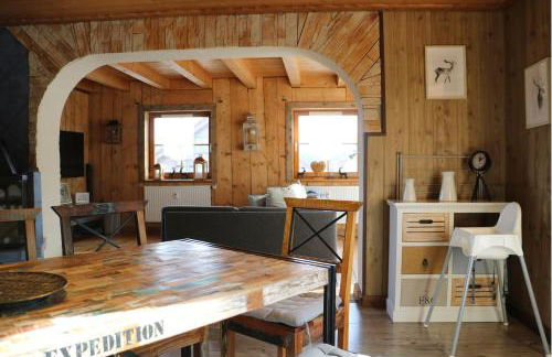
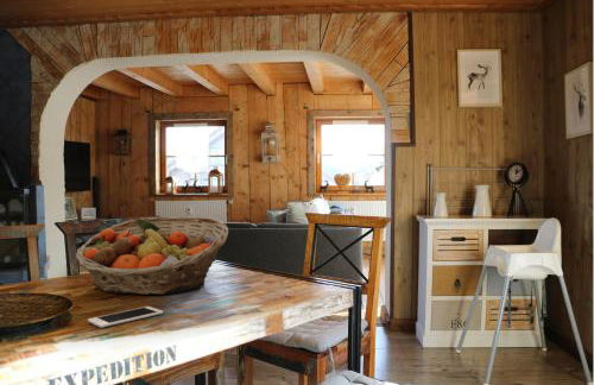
+ fruit basket (153, 252)
+ cell phone (126, 316)
